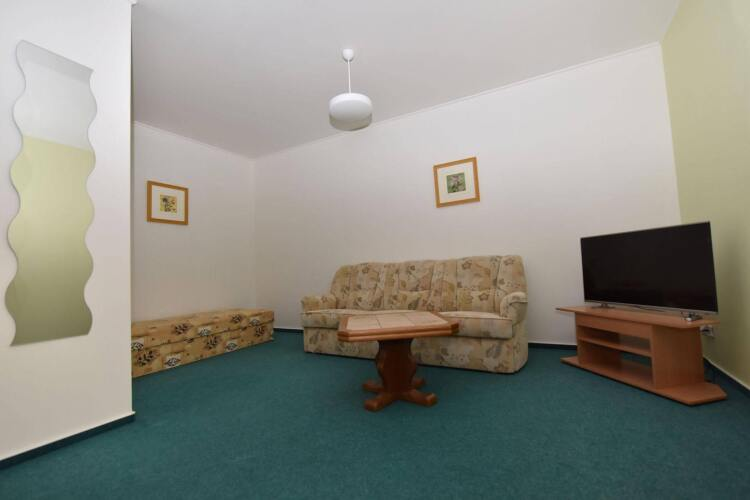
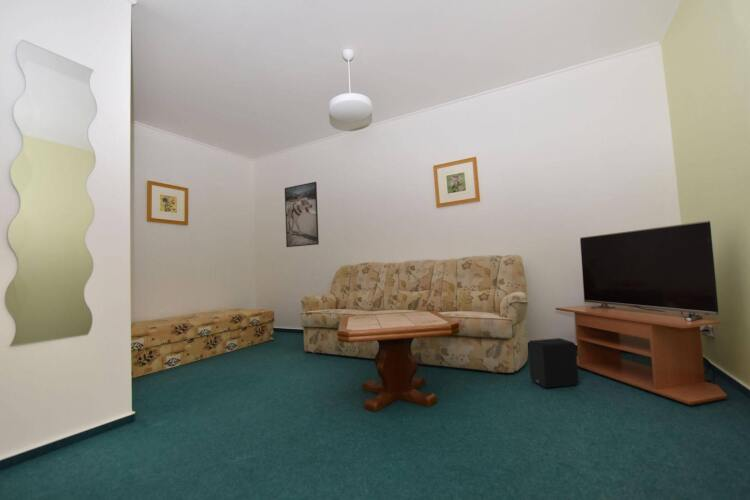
+ speaker (554, 362)
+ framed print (301, 215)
